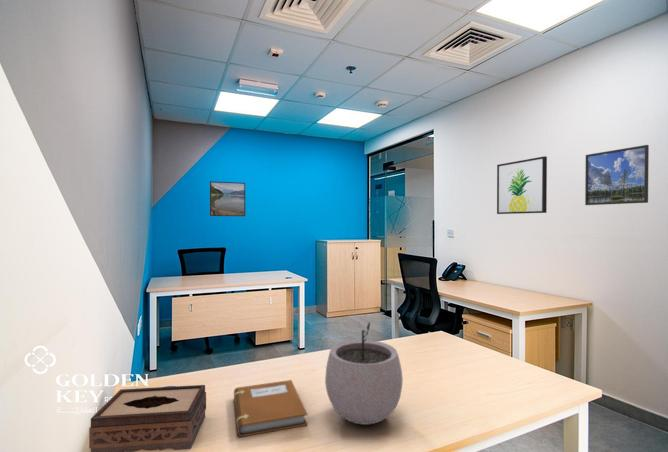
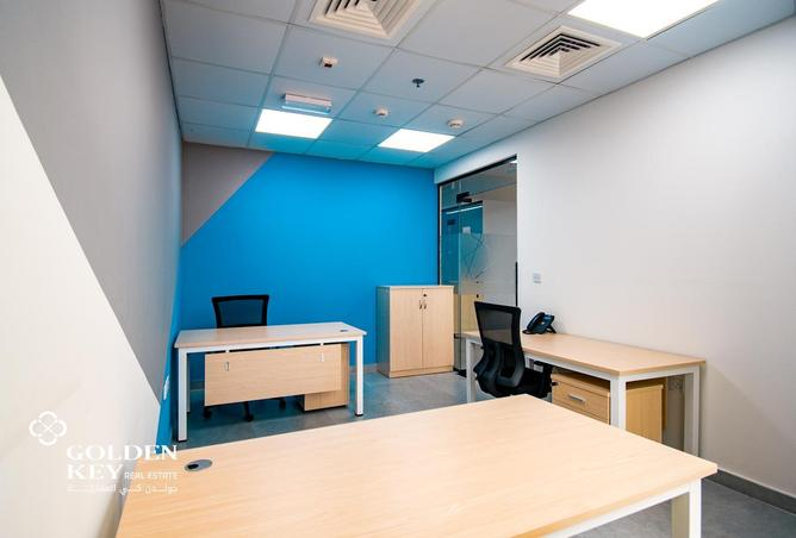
- wall art (520, 187)
- plant pot (363, 369)
- tissue box (153, 417)
- notebook (267, 403)
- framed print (227, 199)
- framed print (614, 177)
